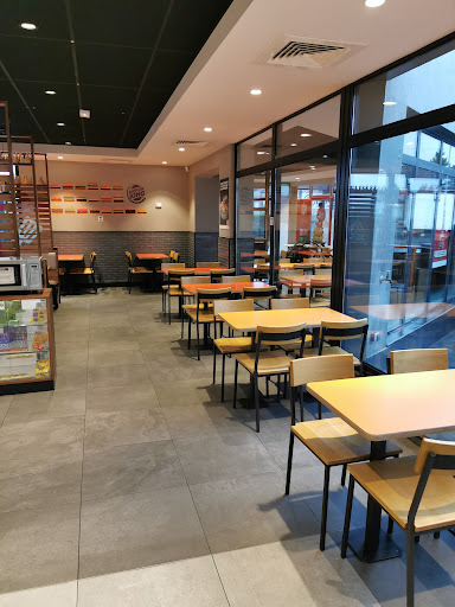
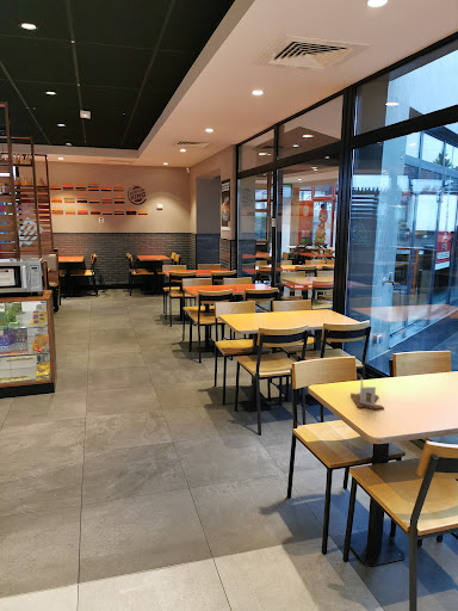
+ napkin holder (369, 389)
